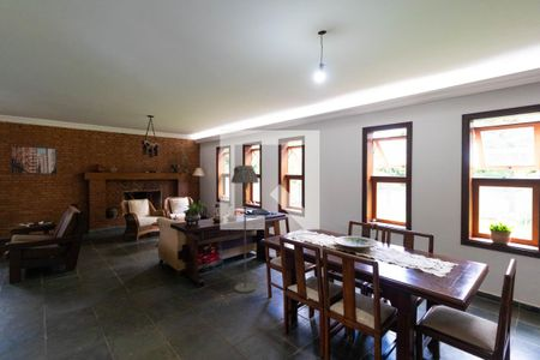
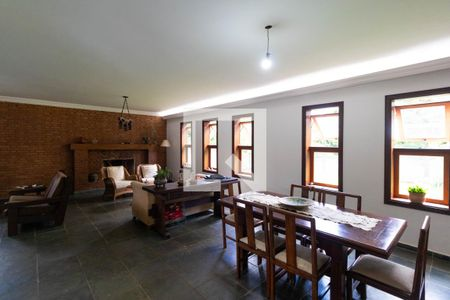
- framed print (34, 160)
- floor lamp (245, 227)
